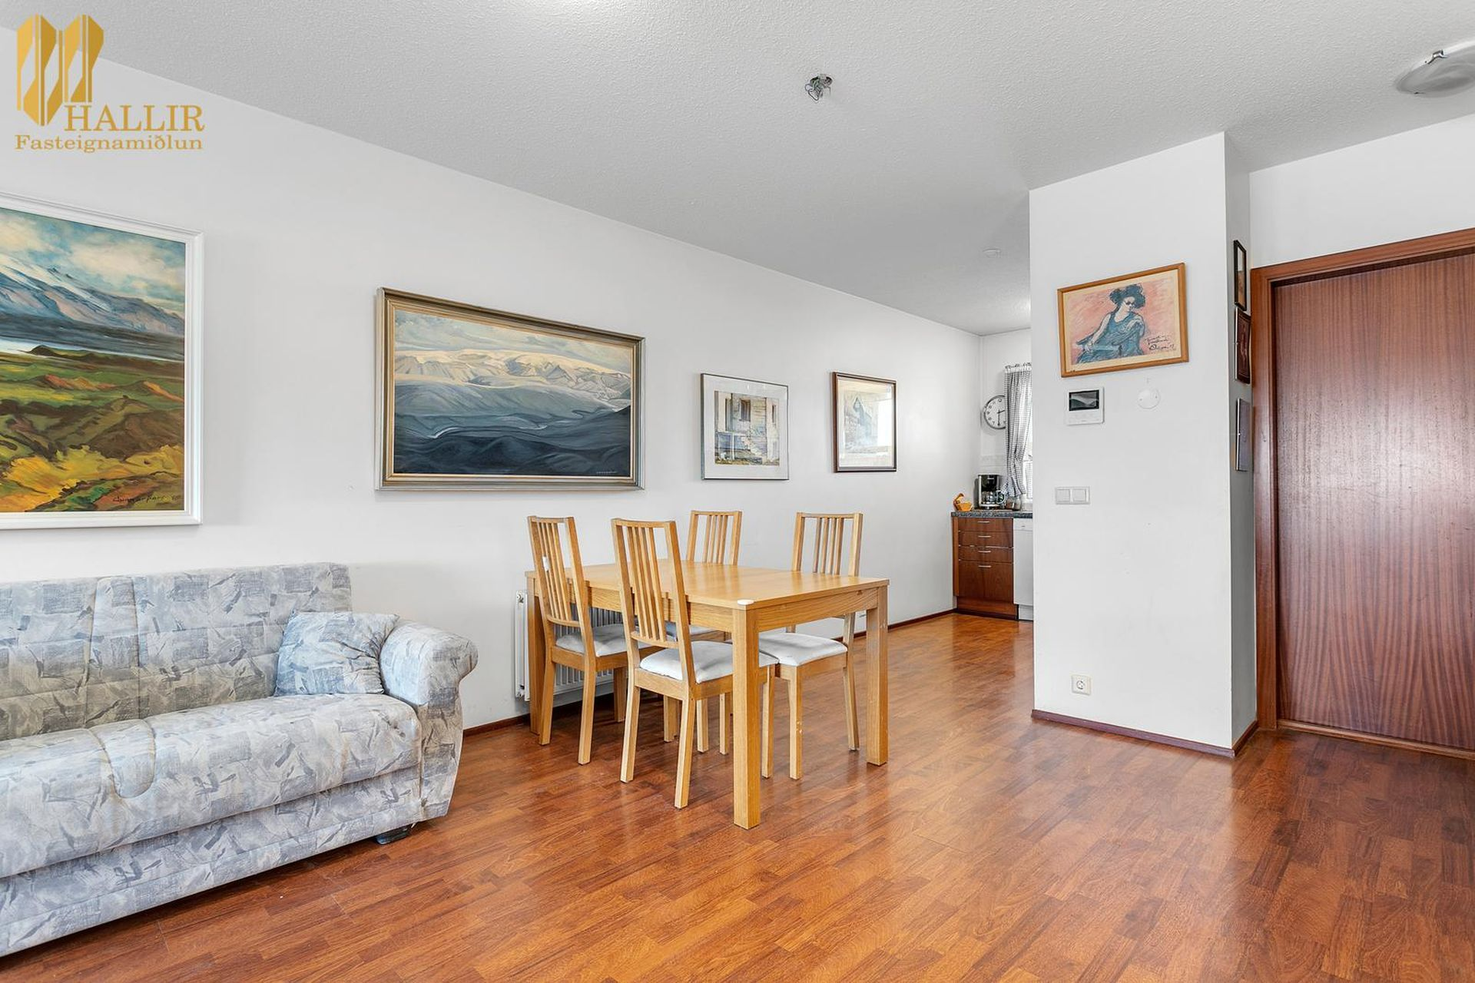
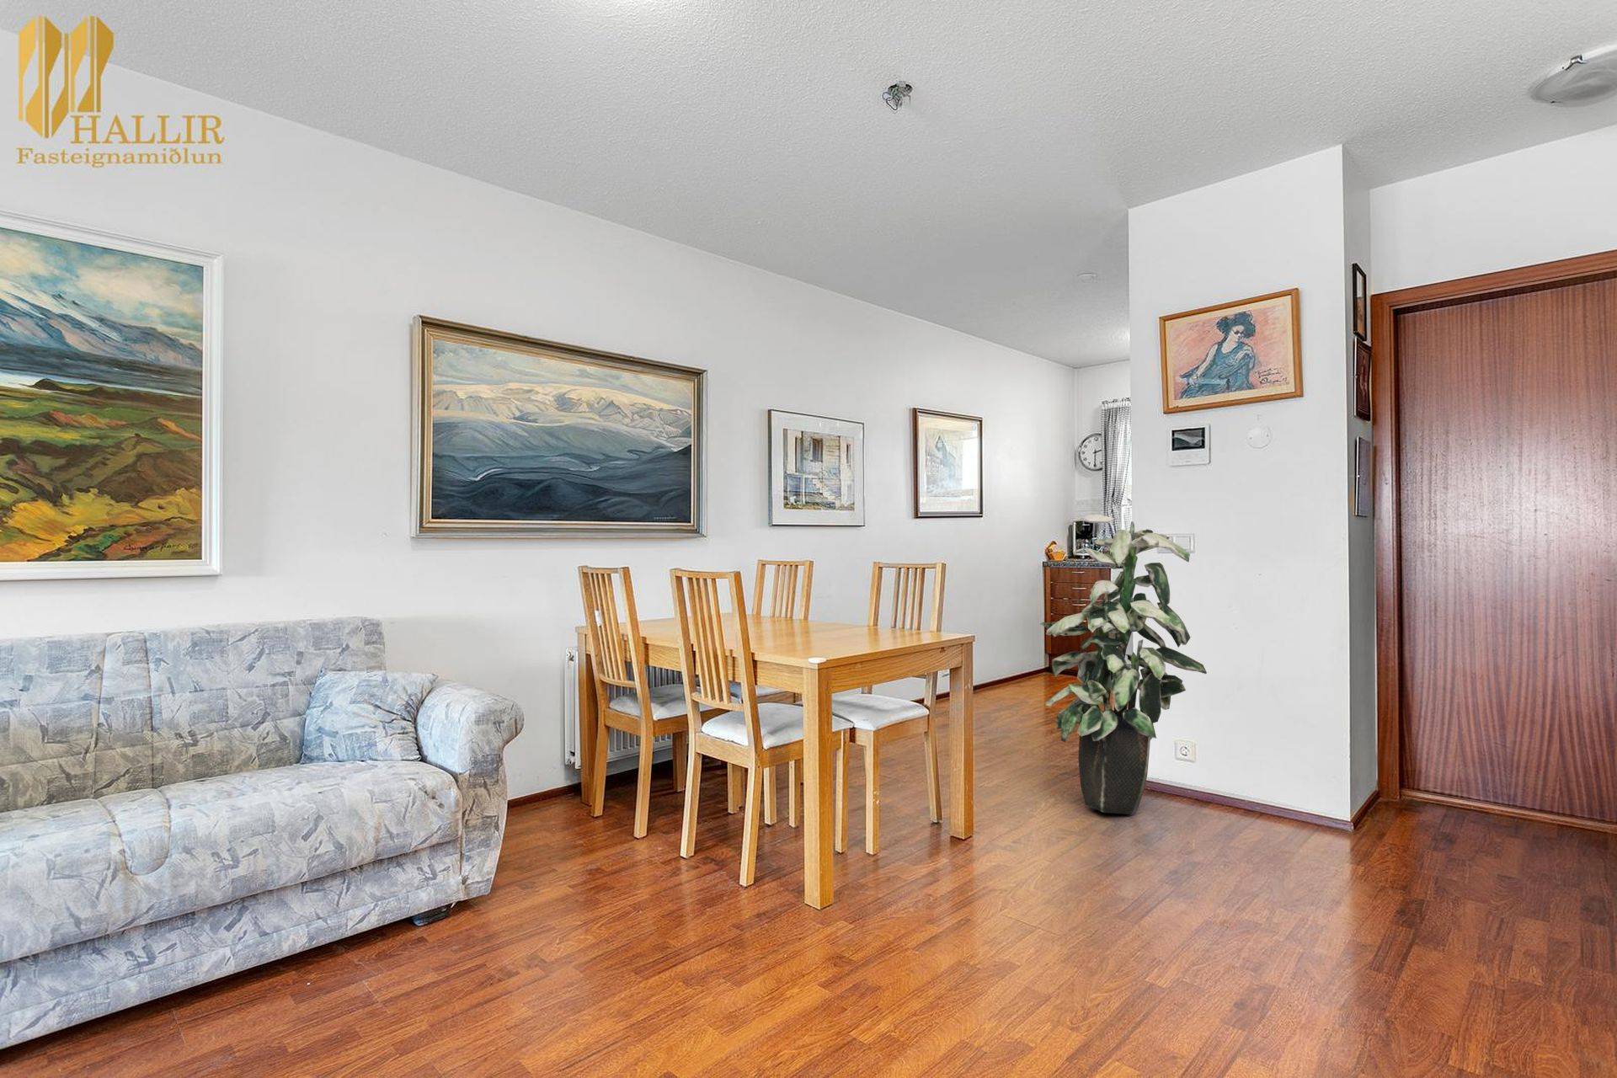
+ indoor plant (1113, 661)
